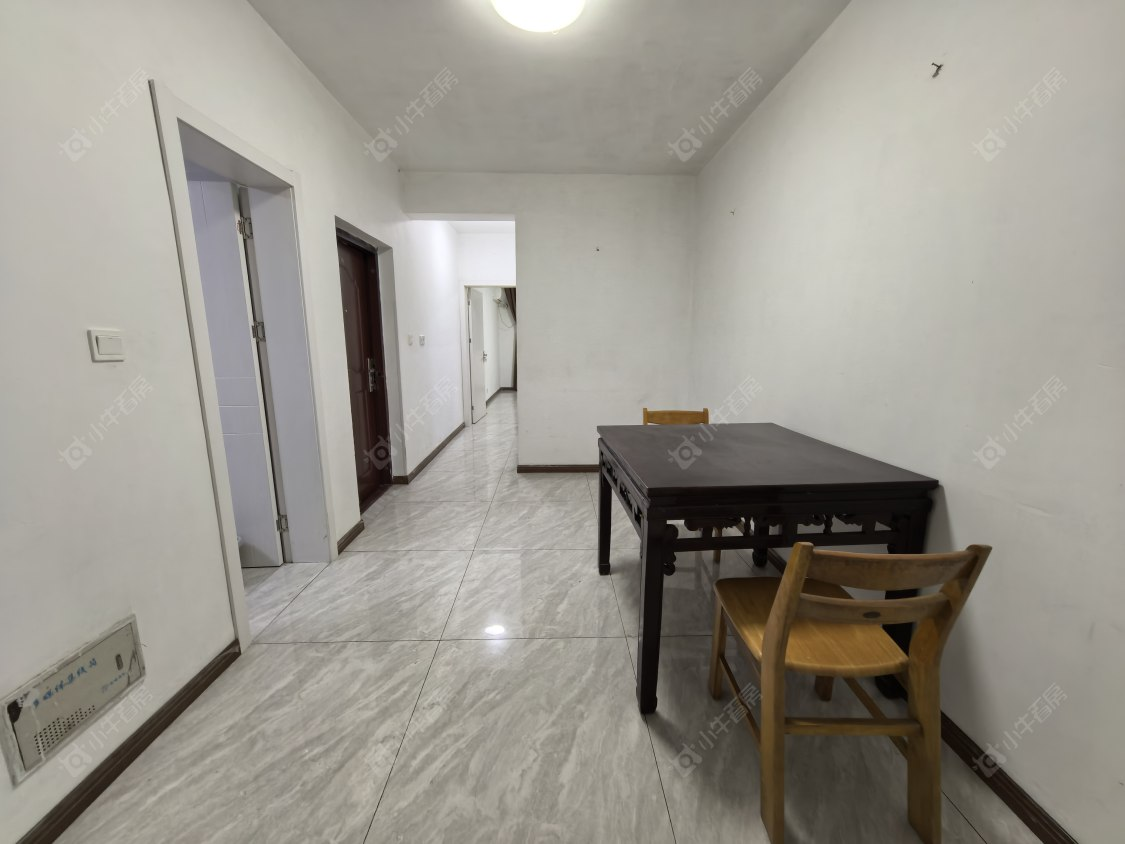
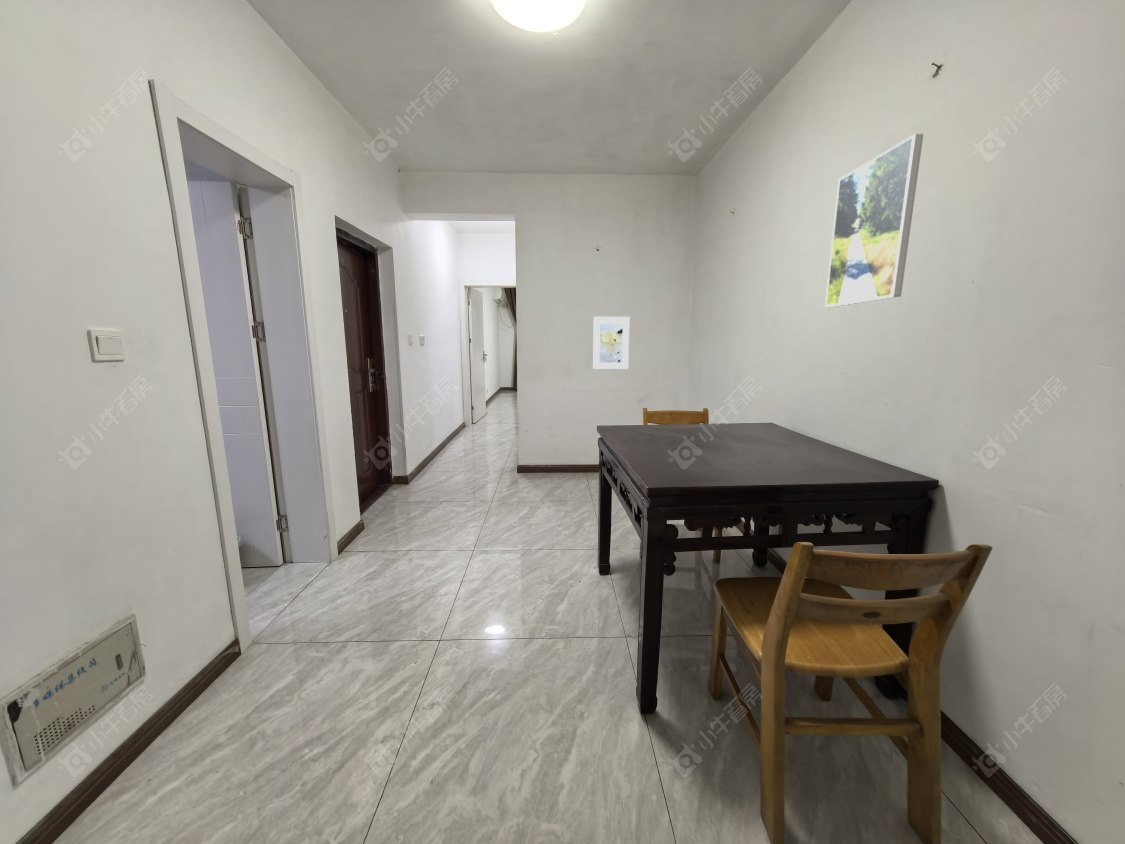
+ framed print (610, 343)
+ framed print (867, 232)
